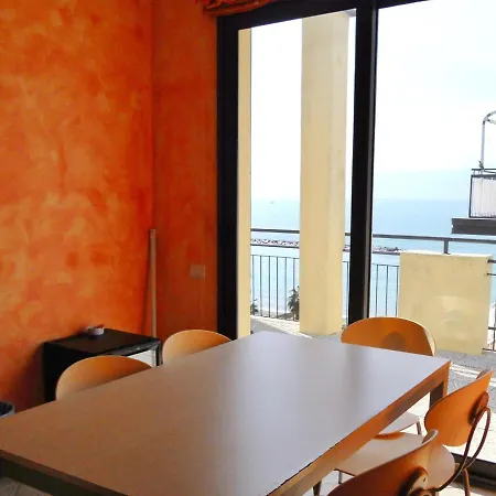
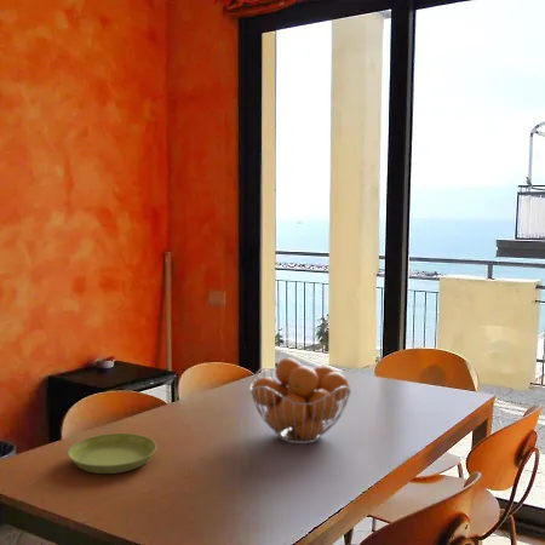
+ saucer (113, 454)
+ fruit basket (299, 398)
